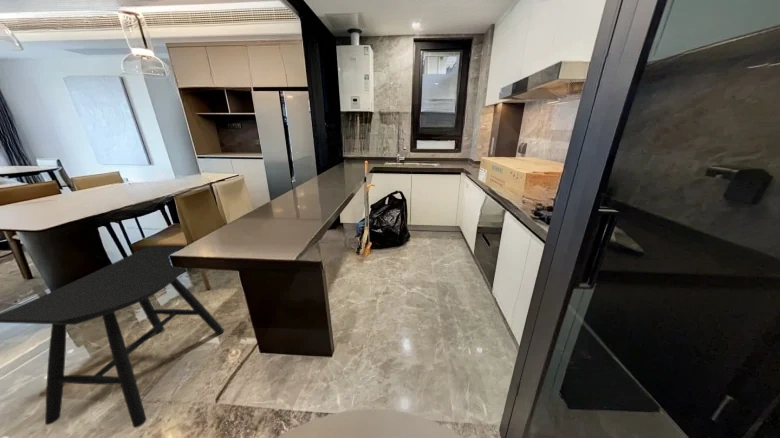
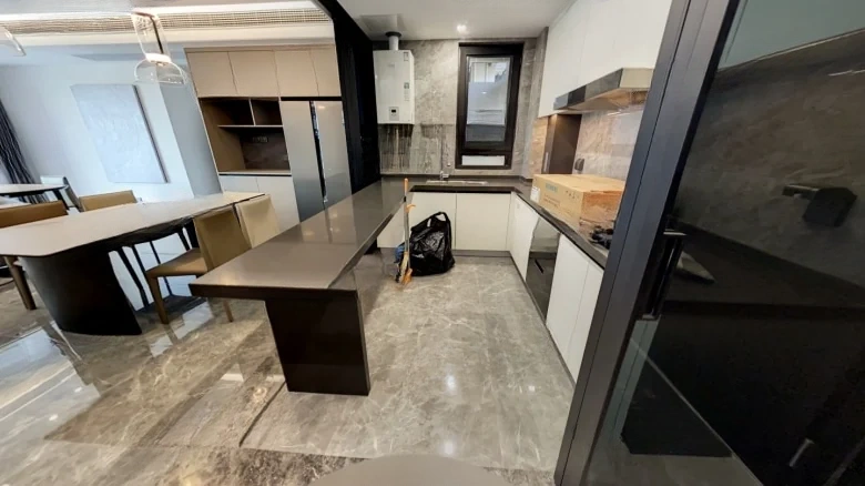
- stool (141, 336)
